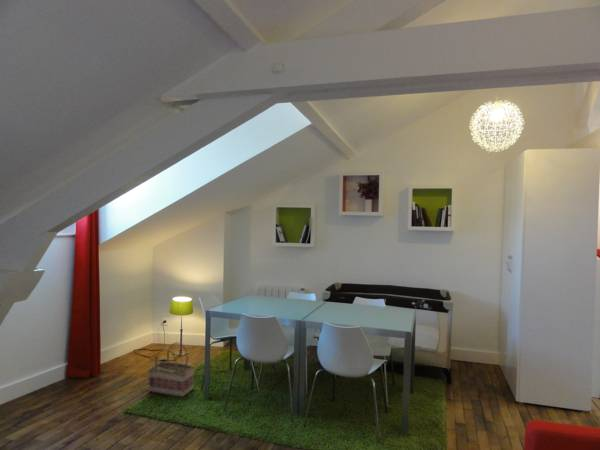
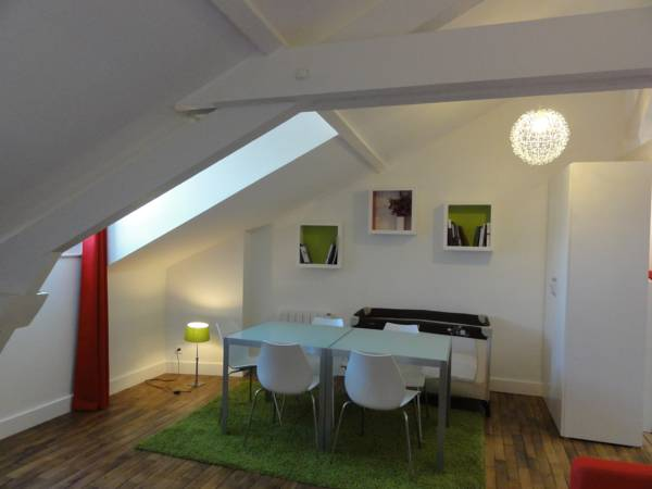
- basket (172, 367)
